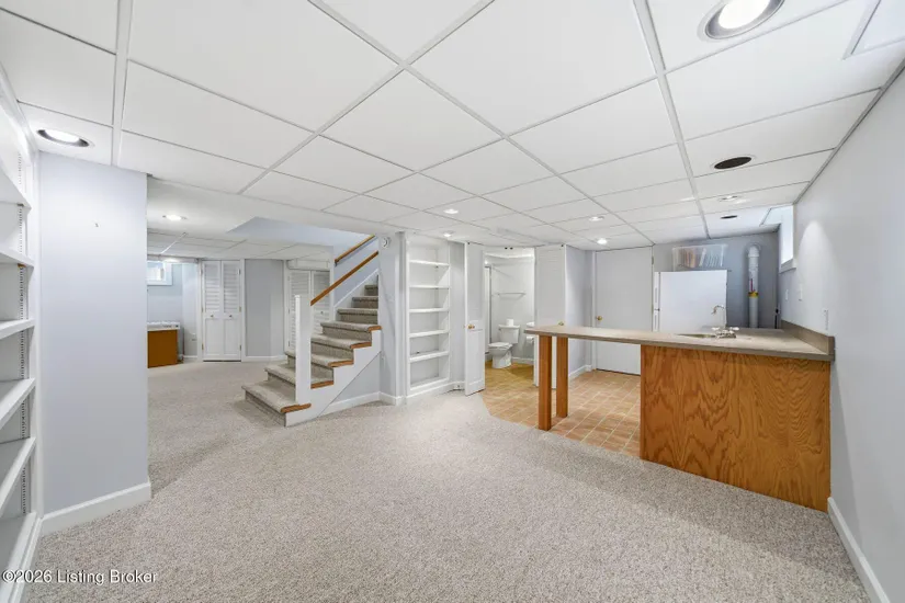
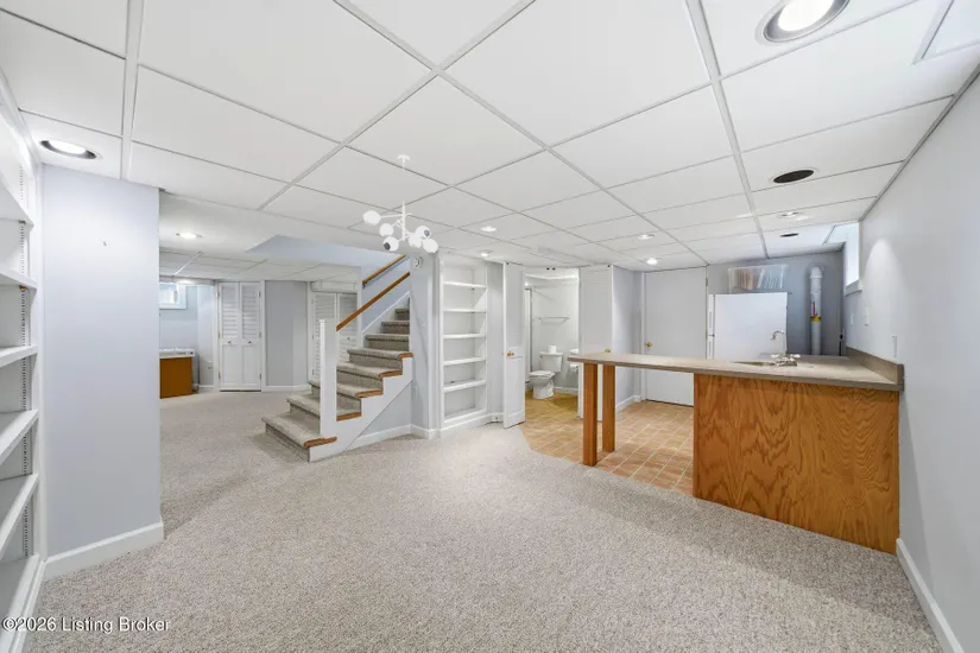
+ ceiling light fixture (403, 207)
